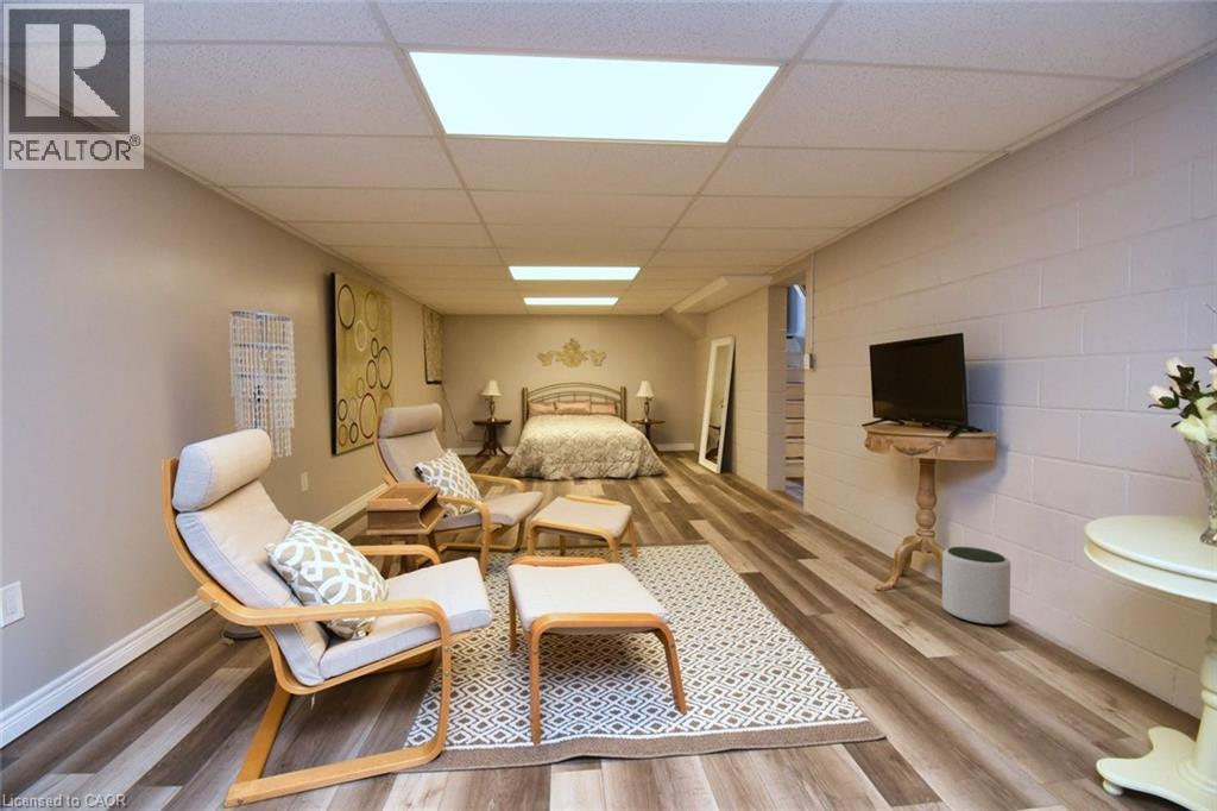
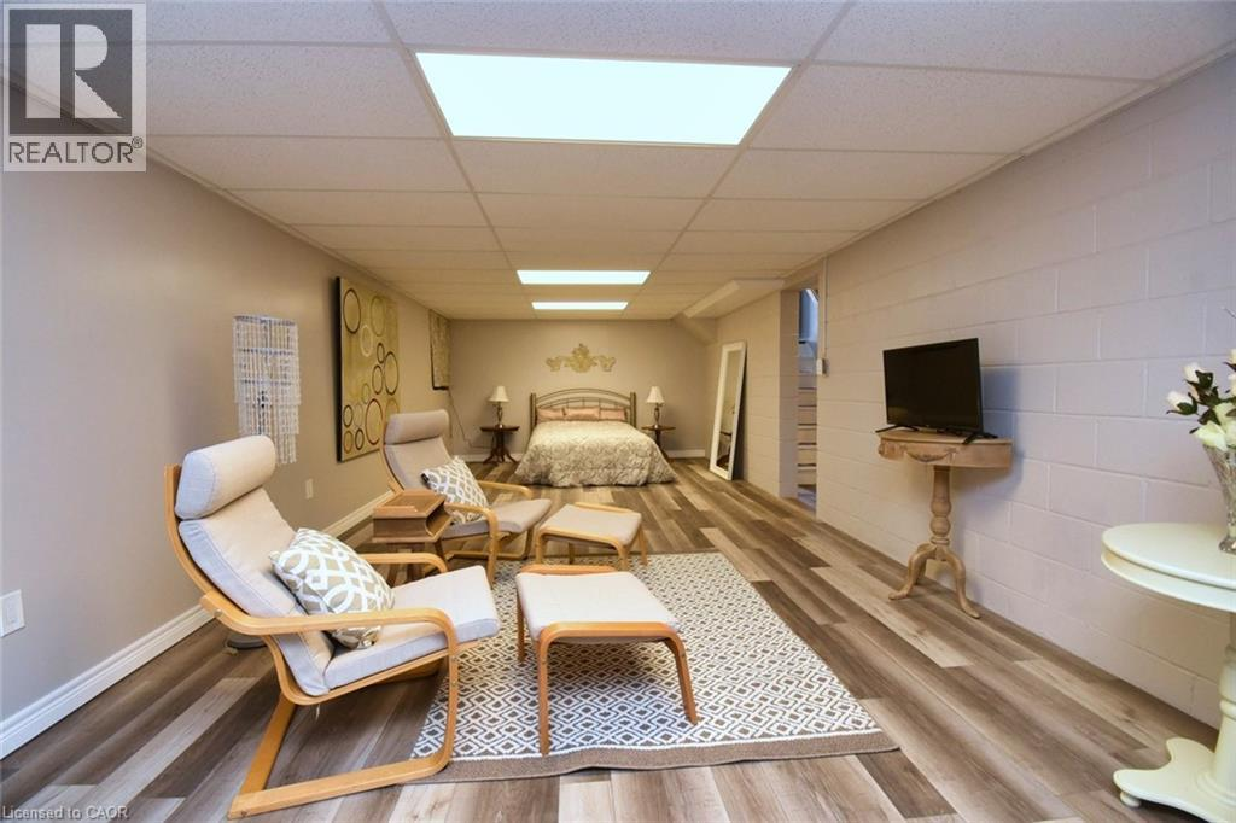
- plant pot (975, 584)
